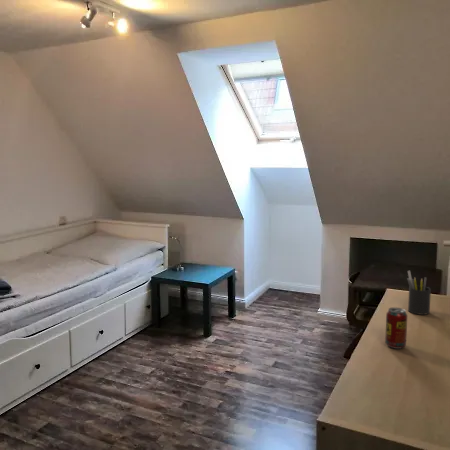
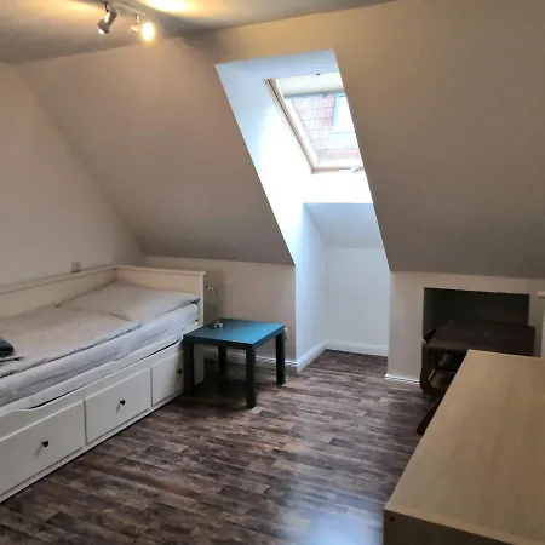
- beverage can (396, 327)
- pen holder (418, 292)
